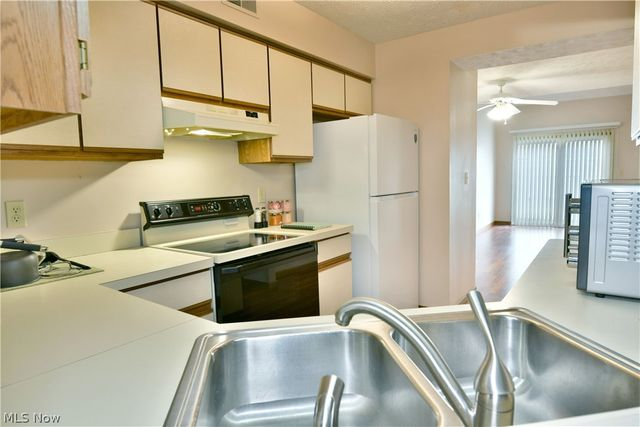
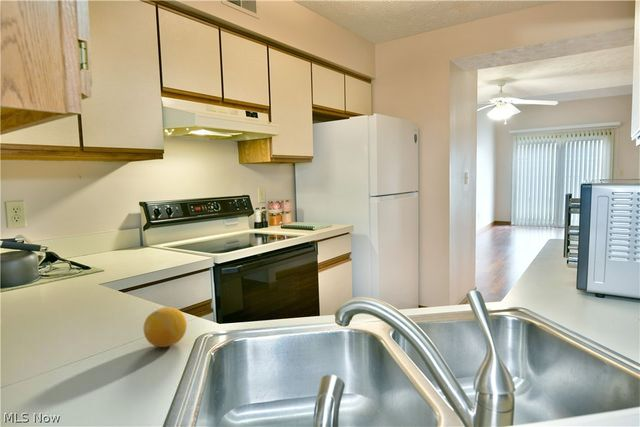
+ fruit (165, 326)
